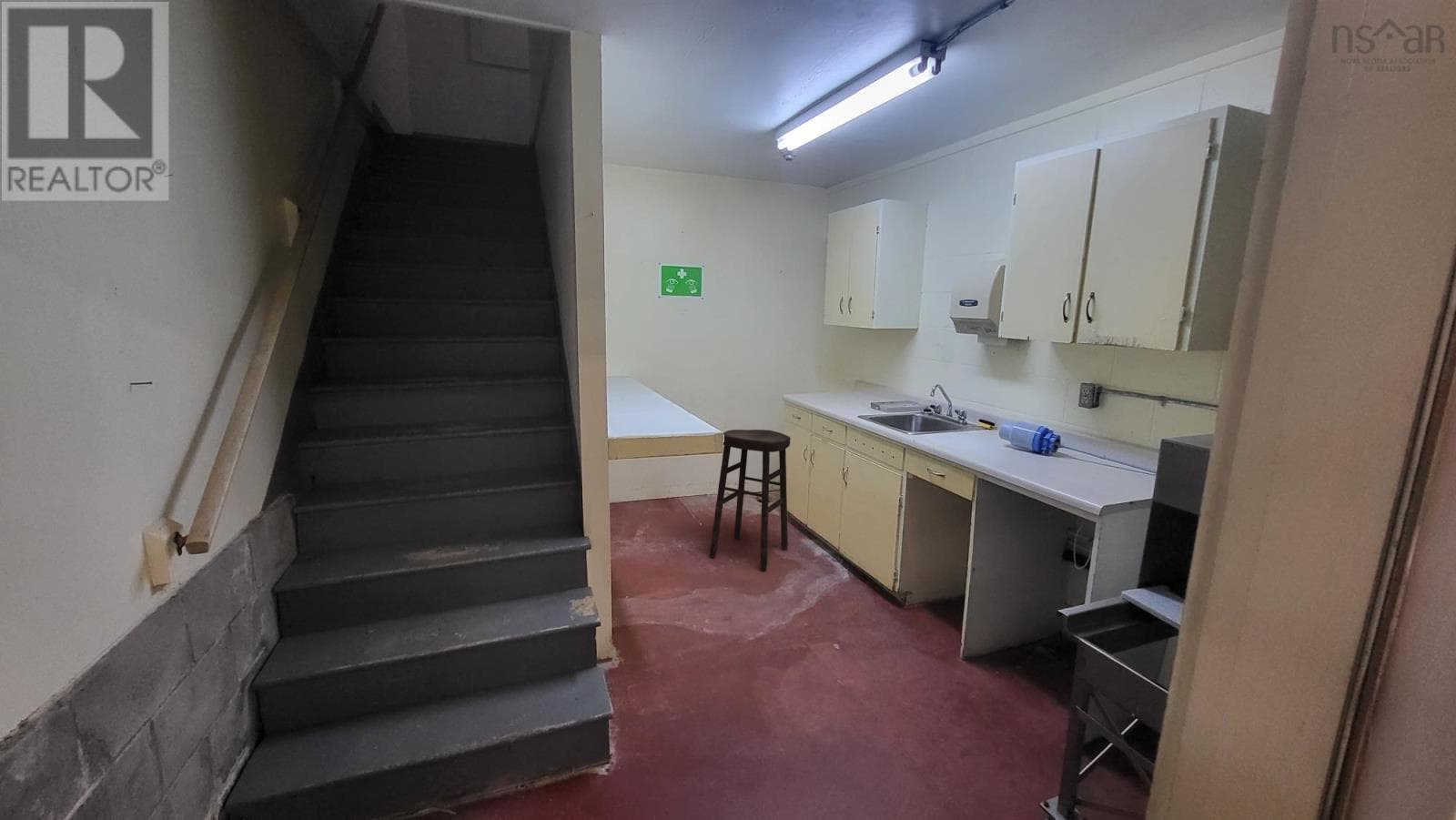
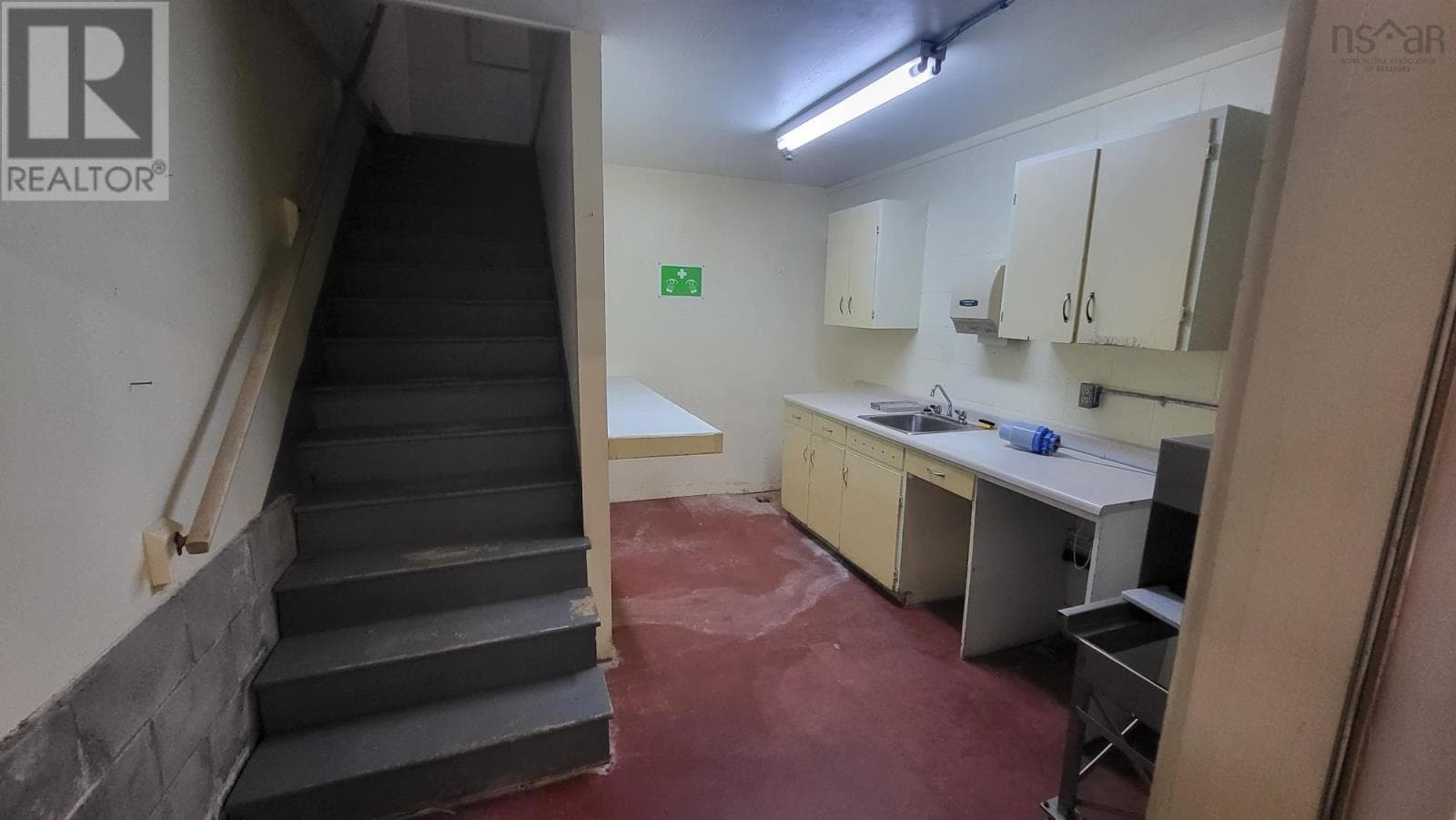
- stool (753, 494)
